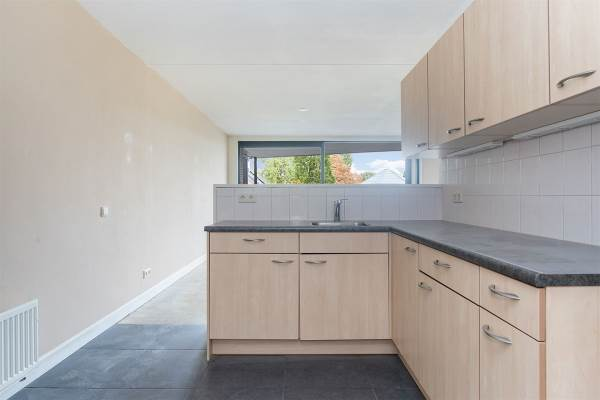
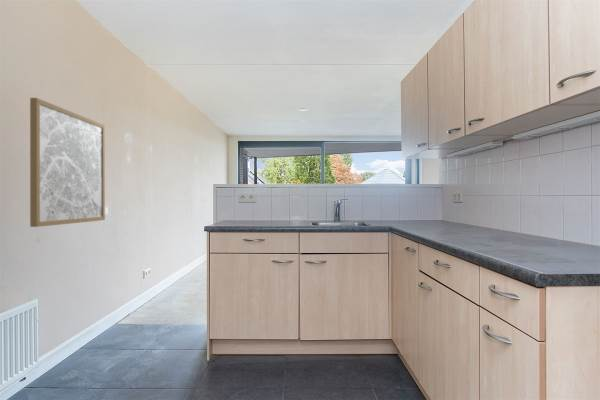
+ wall art (73, 168)
